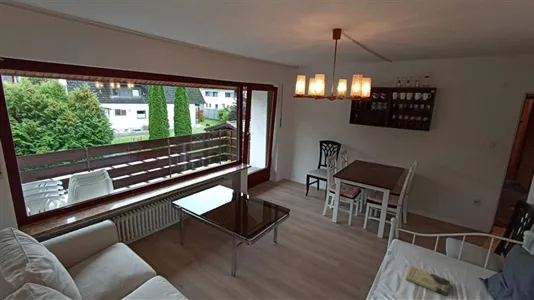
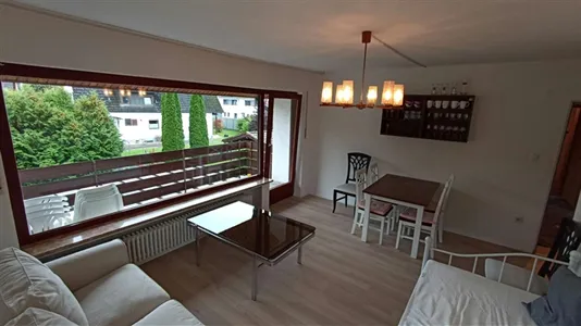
- book (427, 280)
